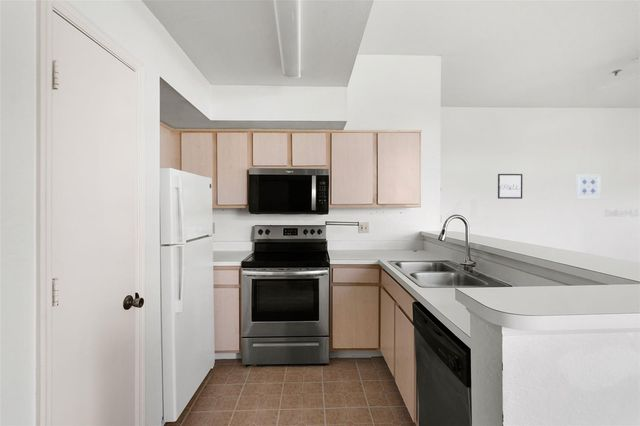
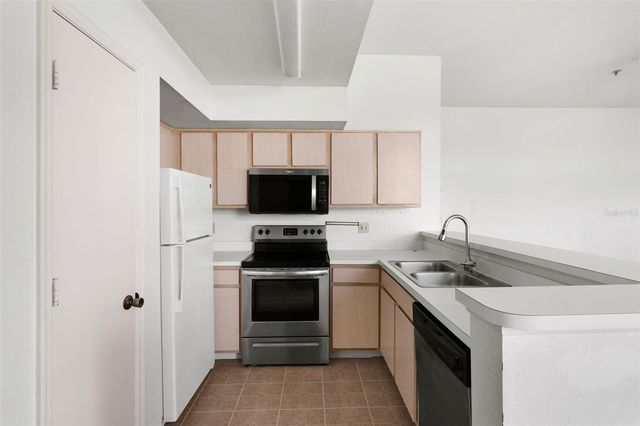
- wall art (588, 186)
- wall art (510, 186)
